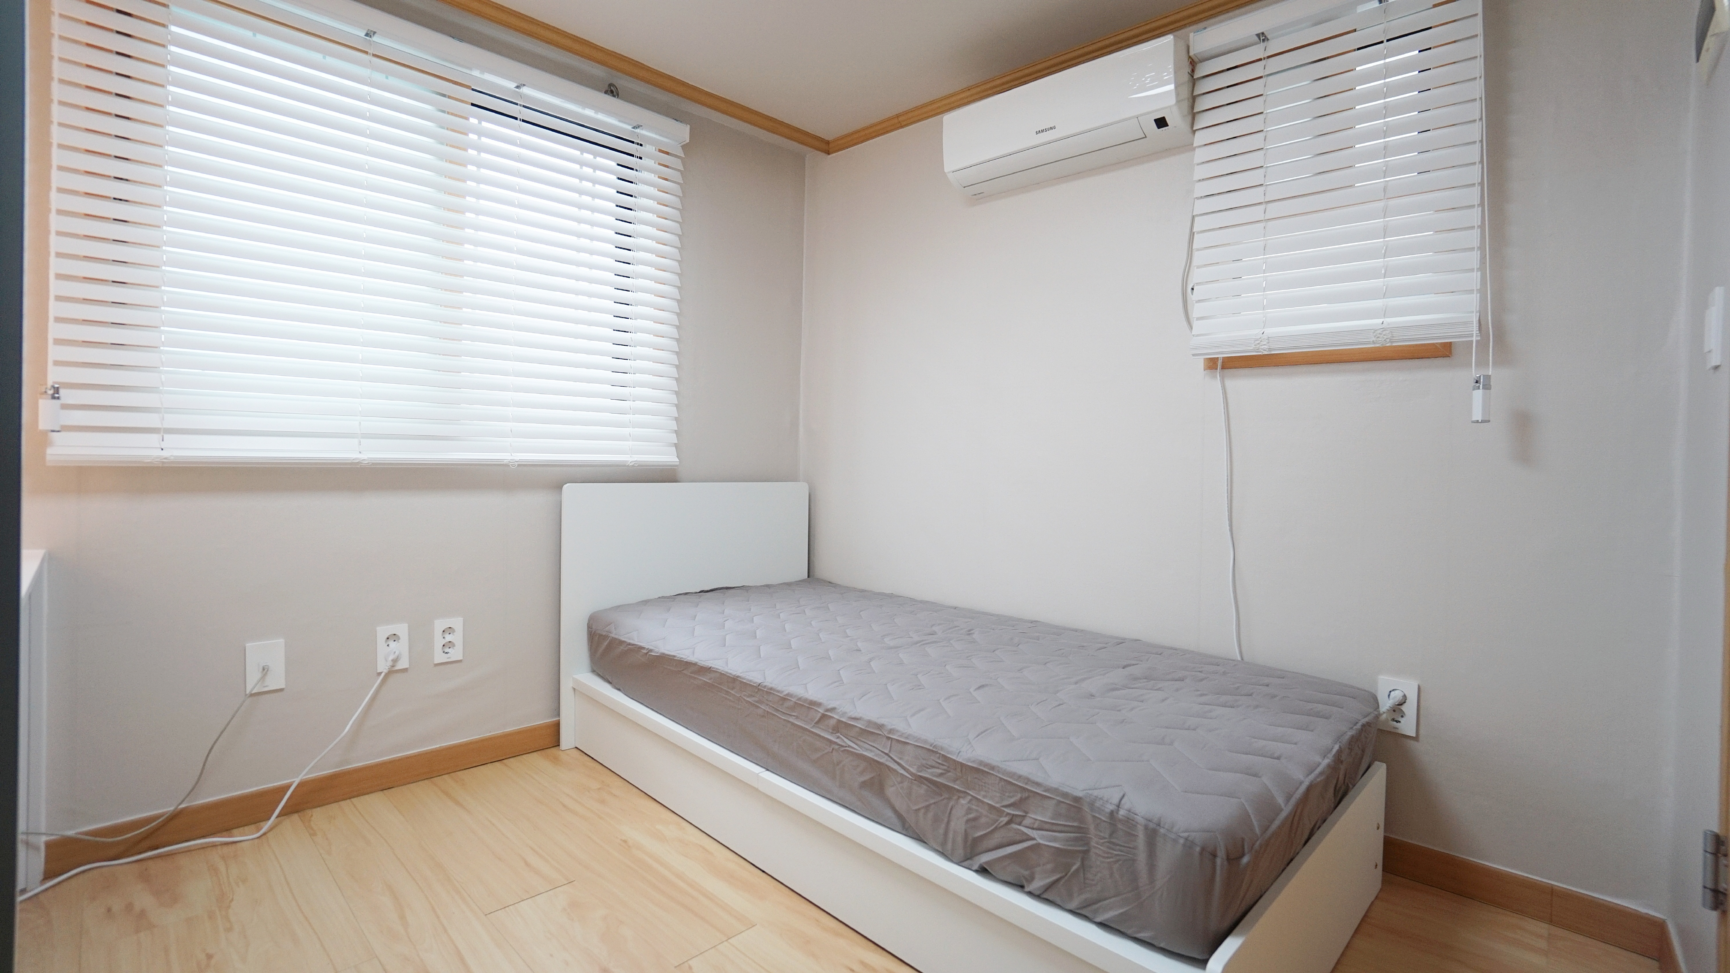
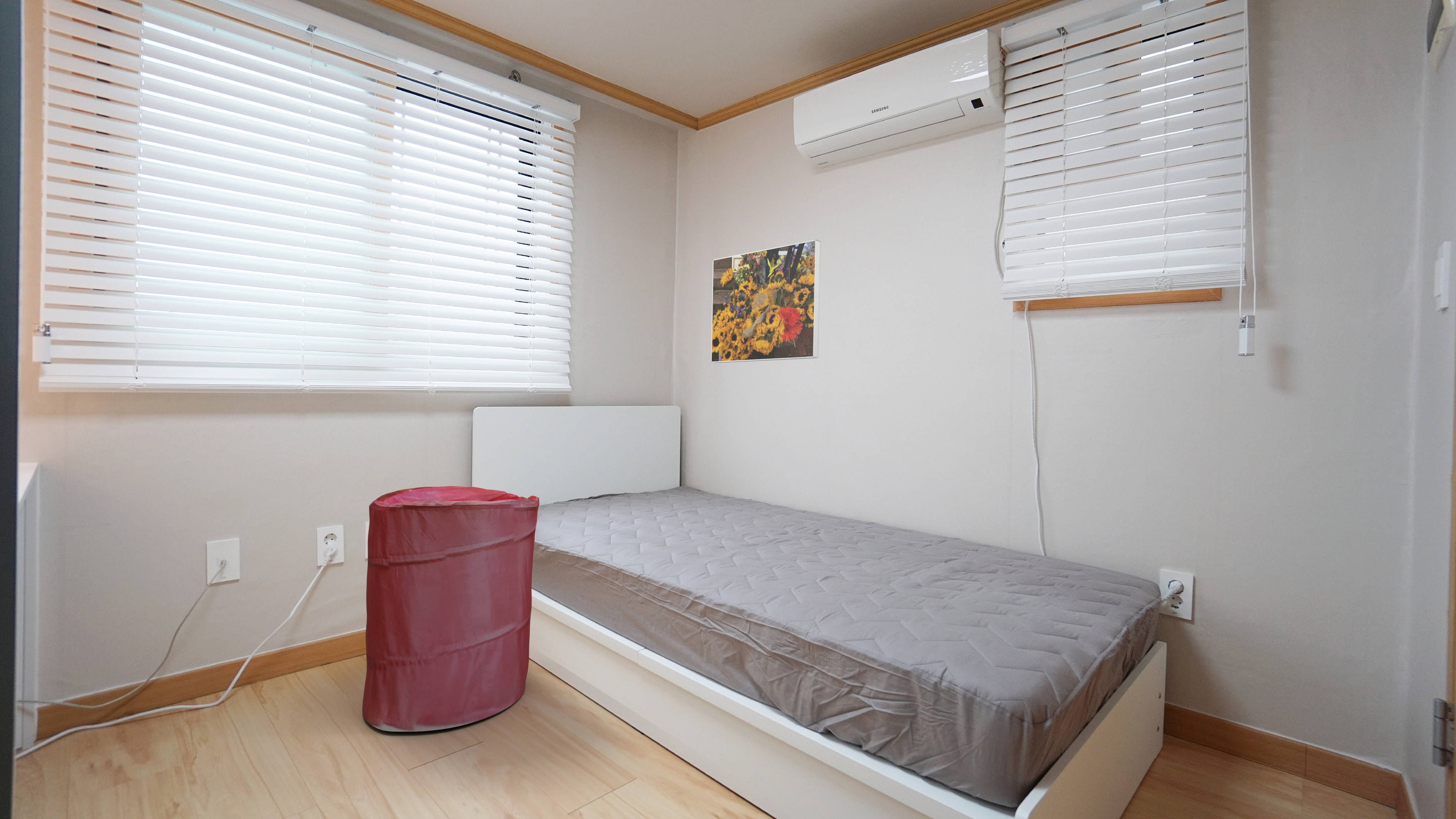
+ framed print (762, 306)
+ laundry hamper (455, 592)
